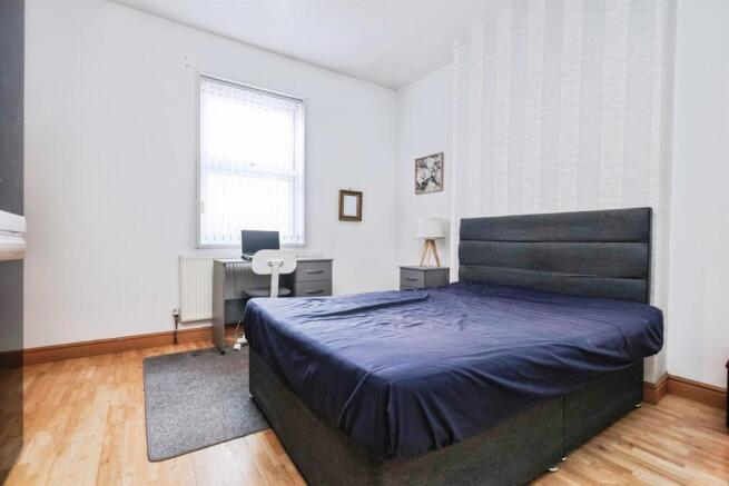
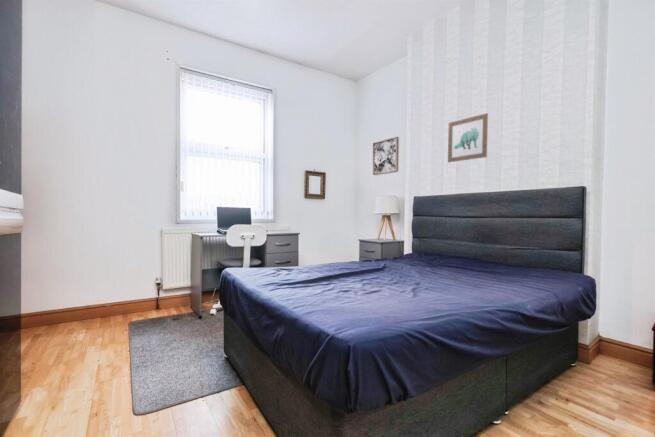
+ wall art (466, 139)
